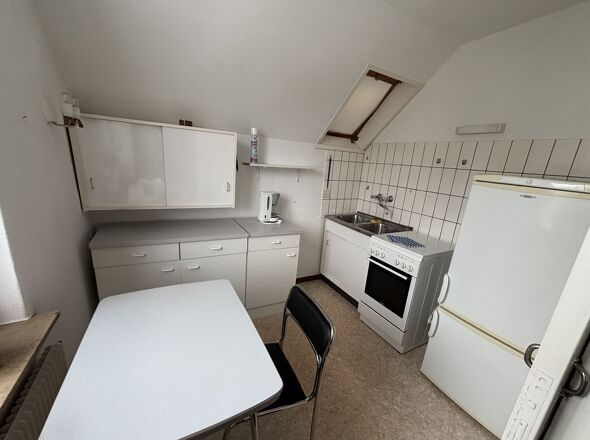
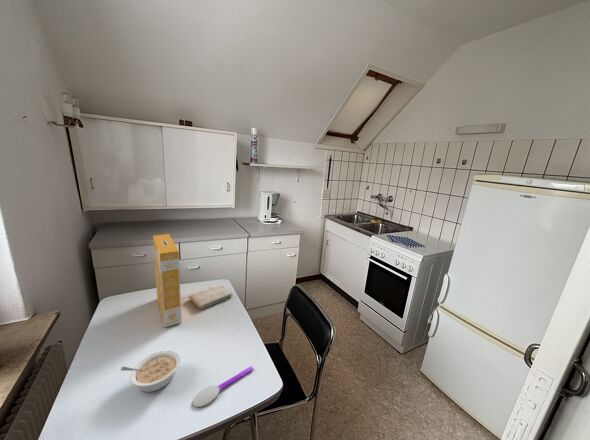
+ washcloth (211, 295)
+ spoon (225, 383)
+ cereal box (166, 277)
+ legume (154, 372)
